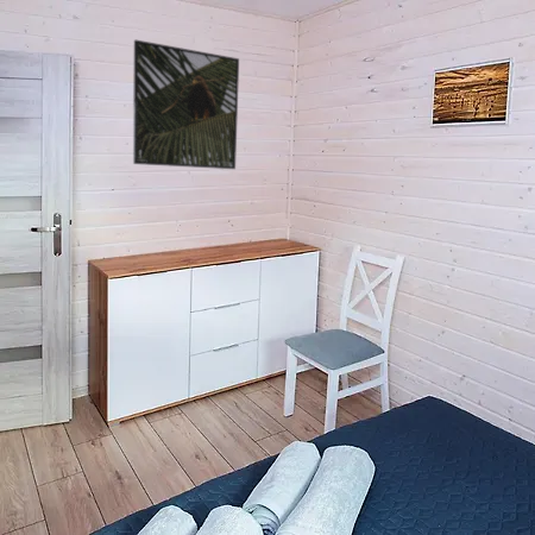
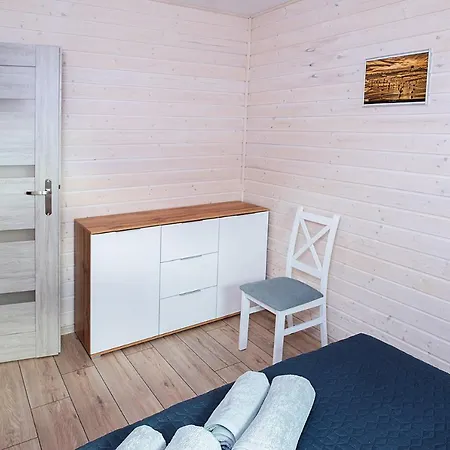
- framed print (188, 108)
